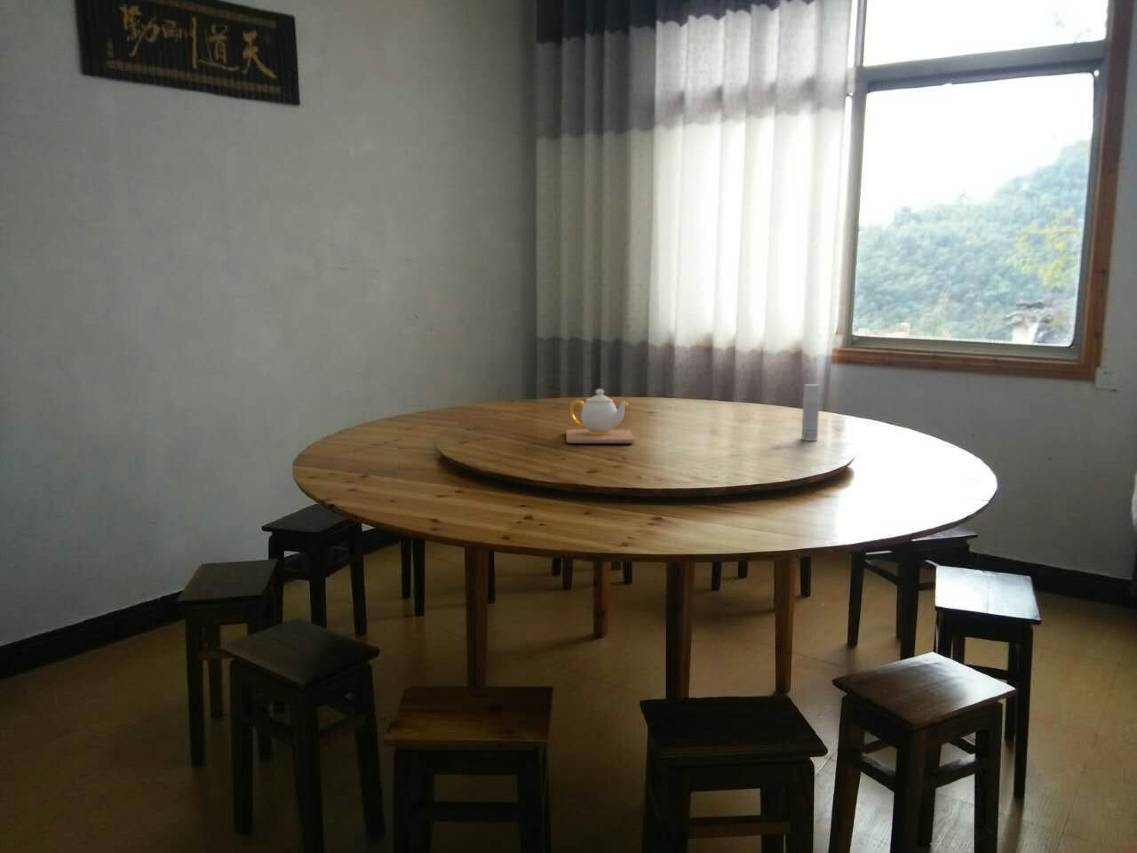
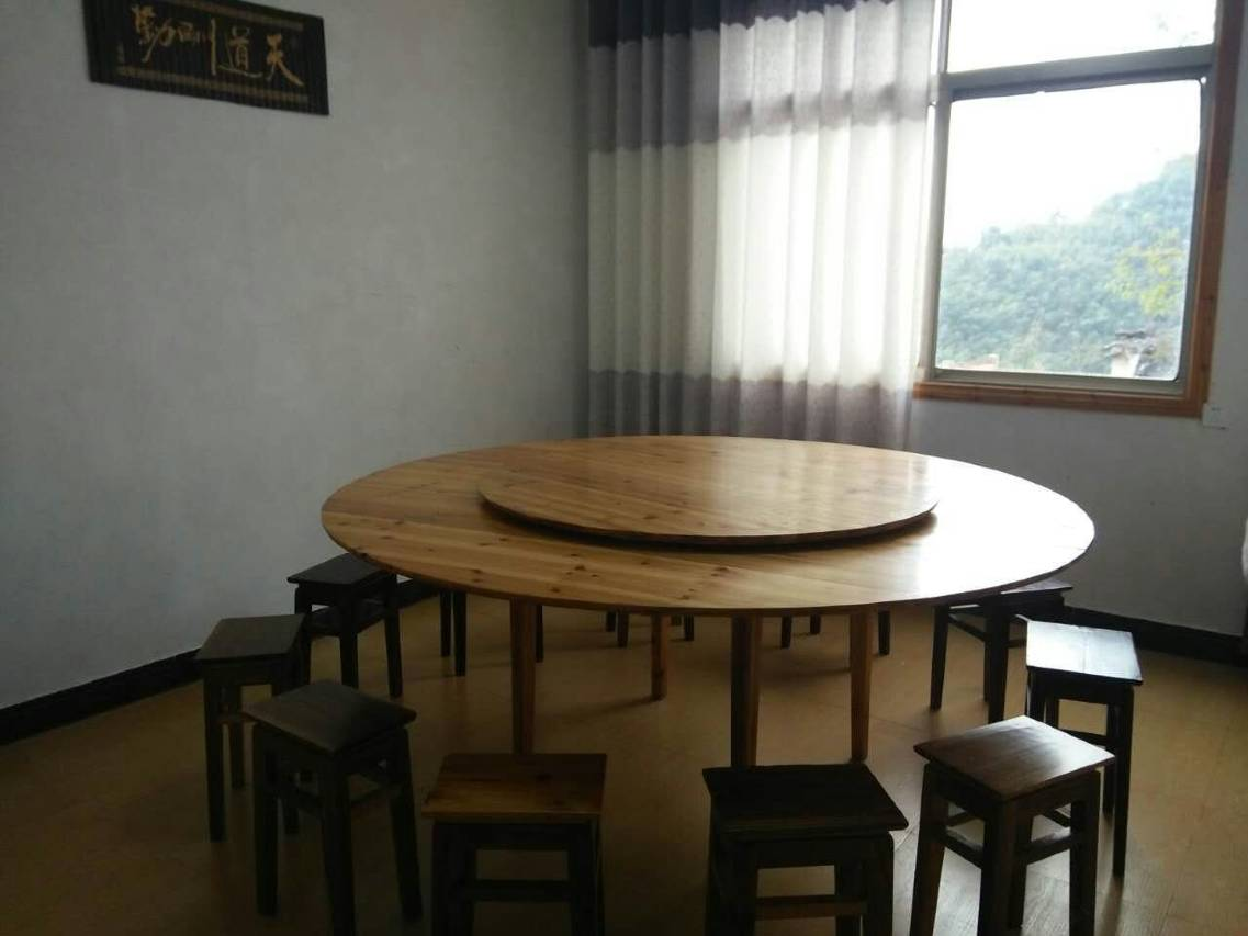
- teapot (599, 413)
- bottle (810, 412)
